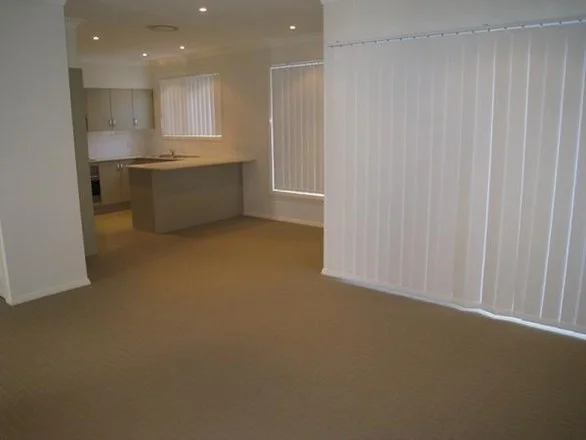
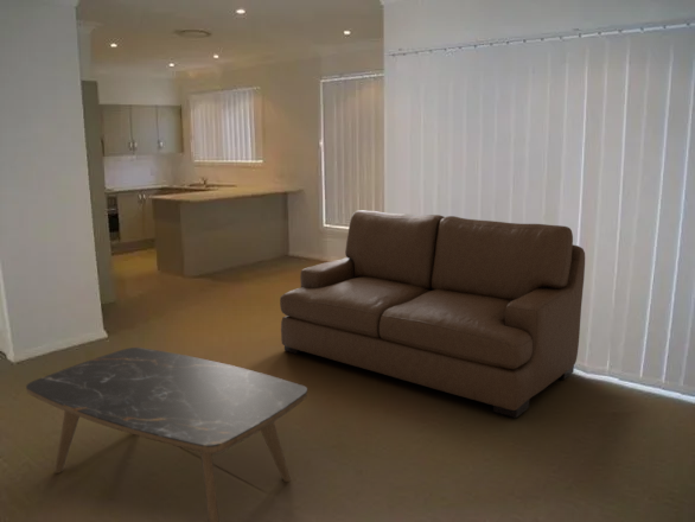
+ sofa (420, 292)
+ coffee table (167, 431)
